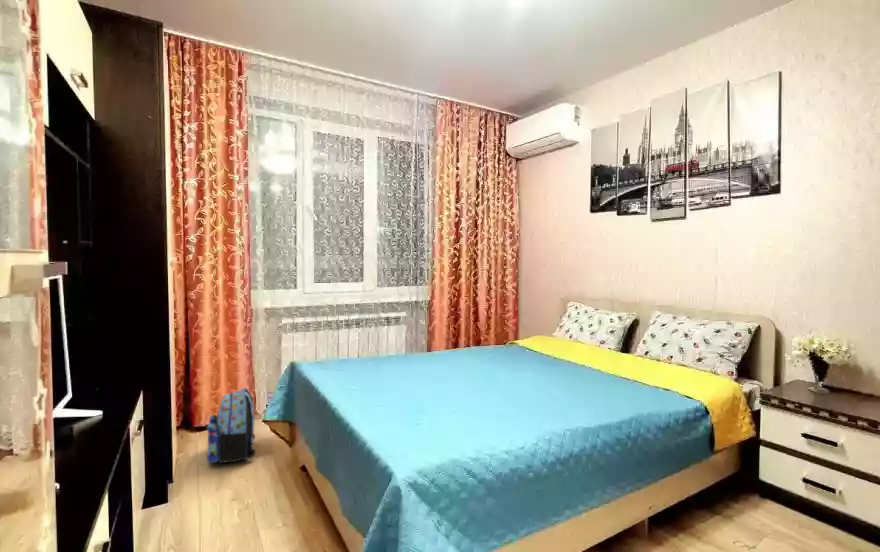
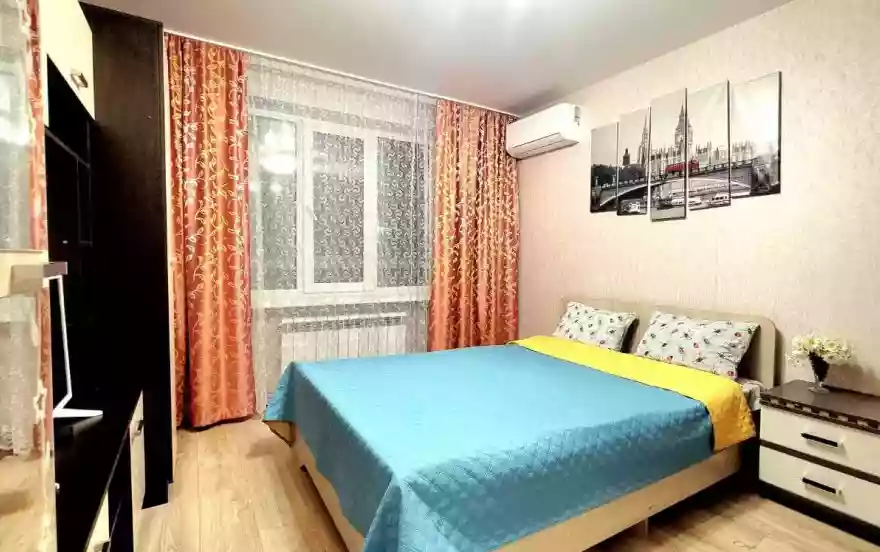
- backpack (232, 422)
